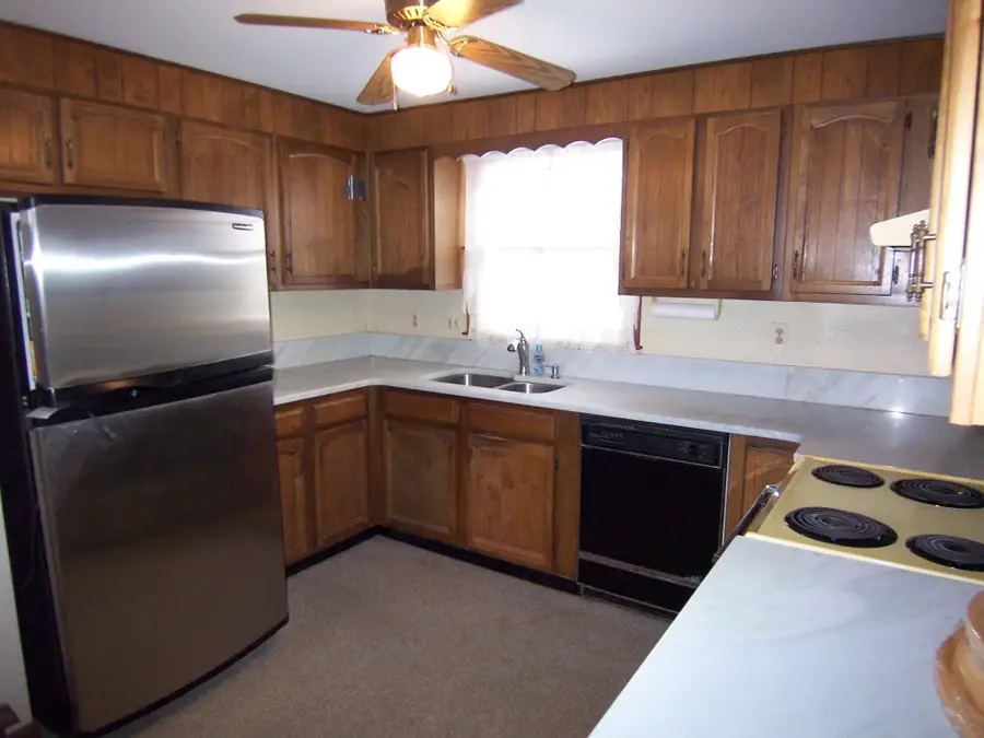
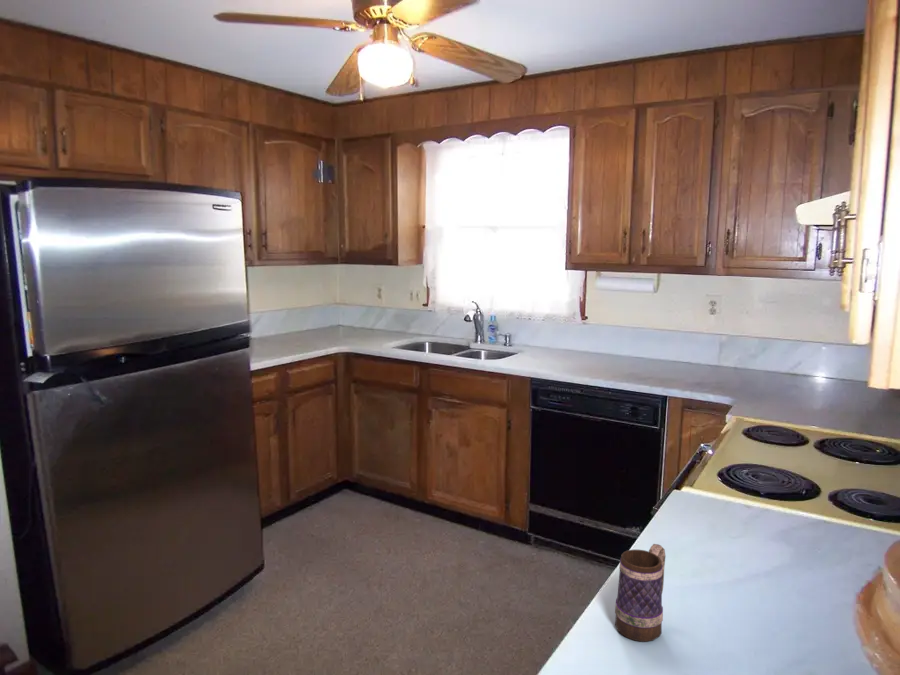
+ mug (645, 589)
